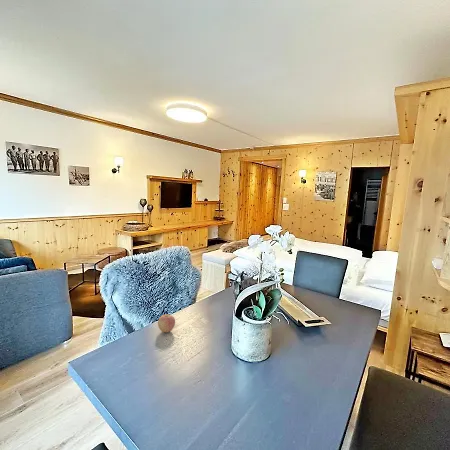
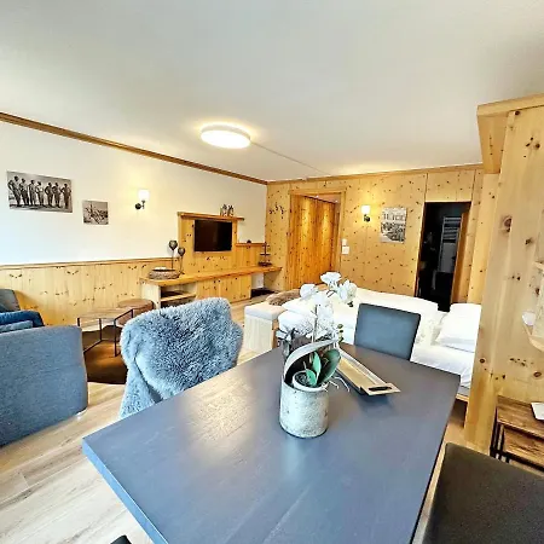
- apple (166, 323)
